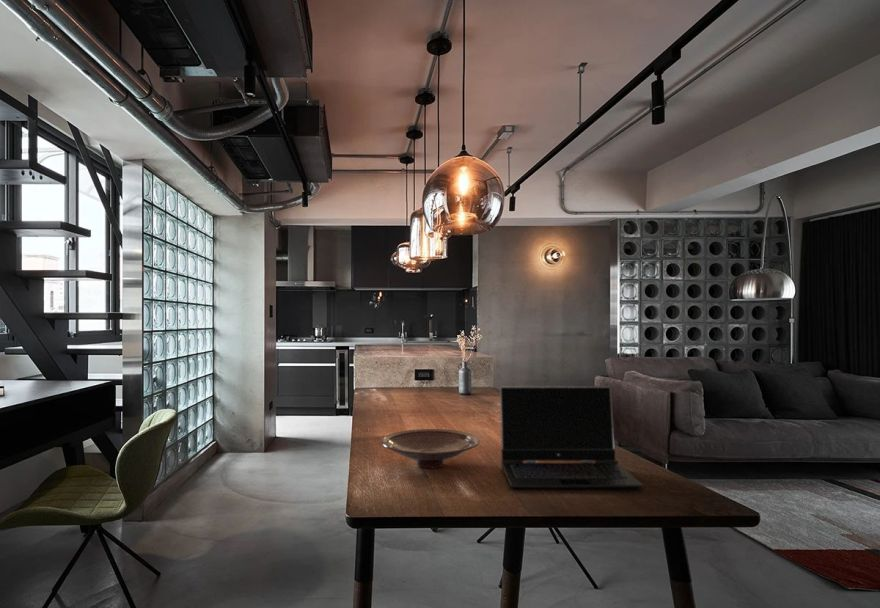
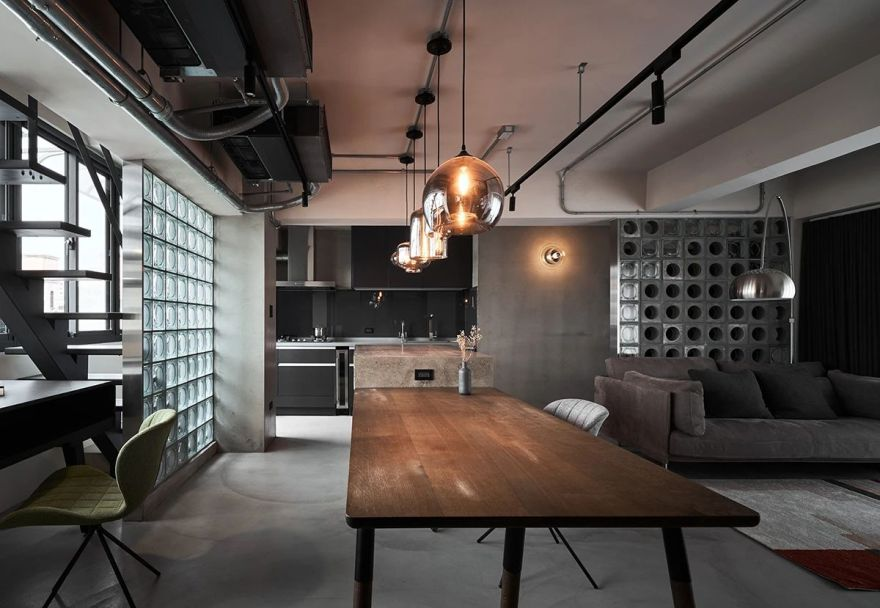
- bowl (430, 452)
- laptop computer (565, 434)
